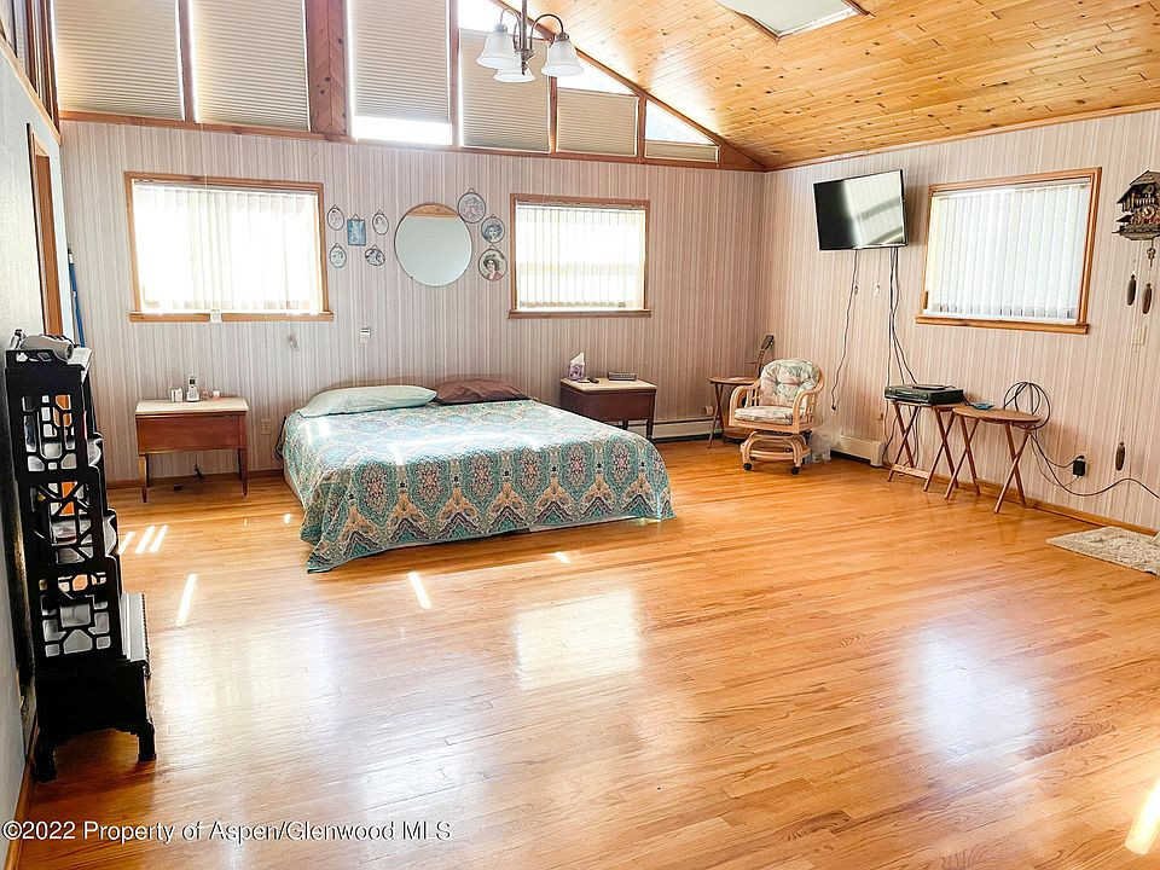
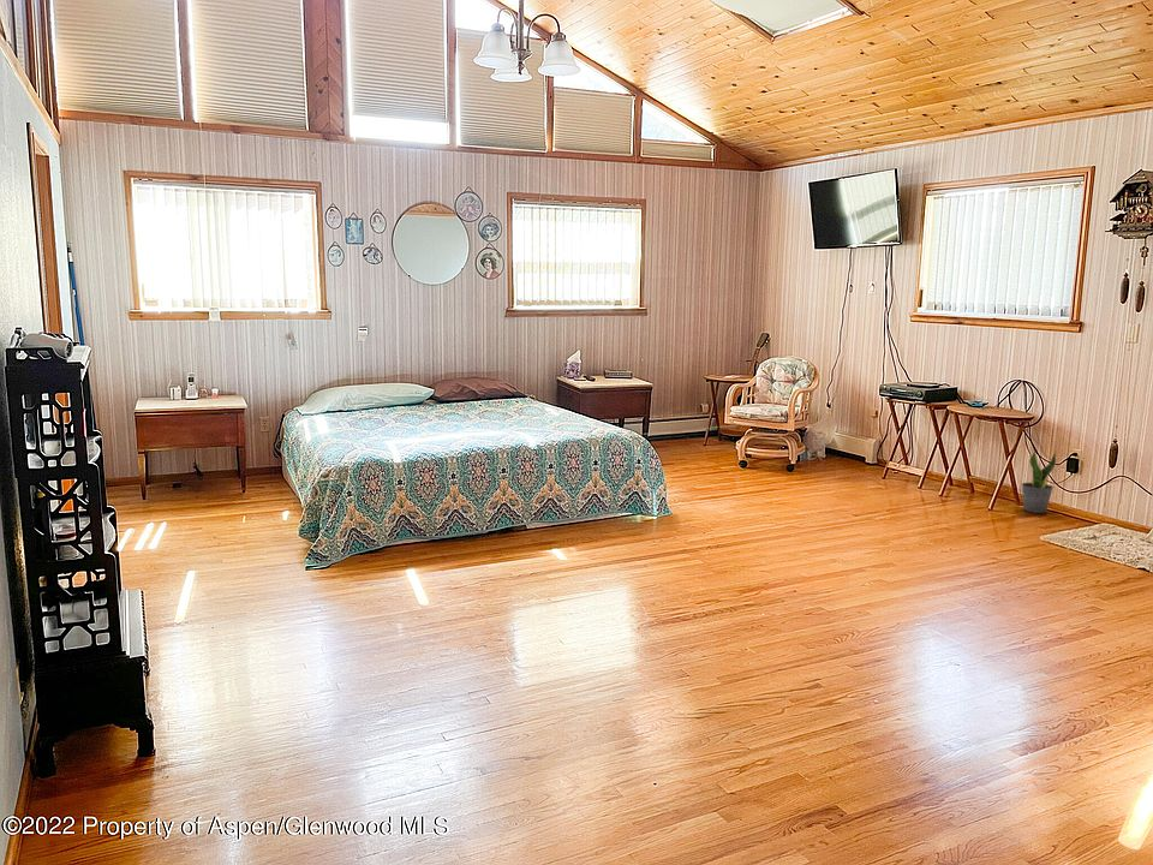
+ potted plant (1038, 479)
